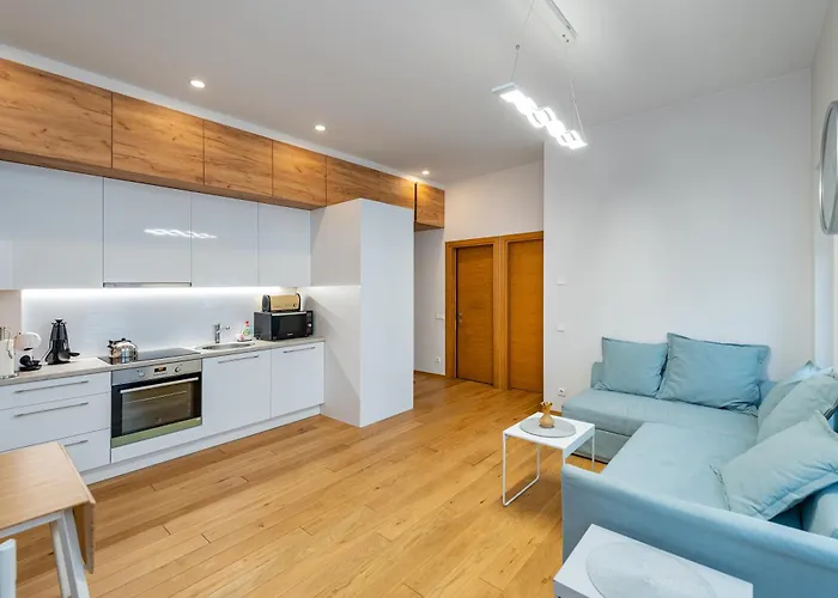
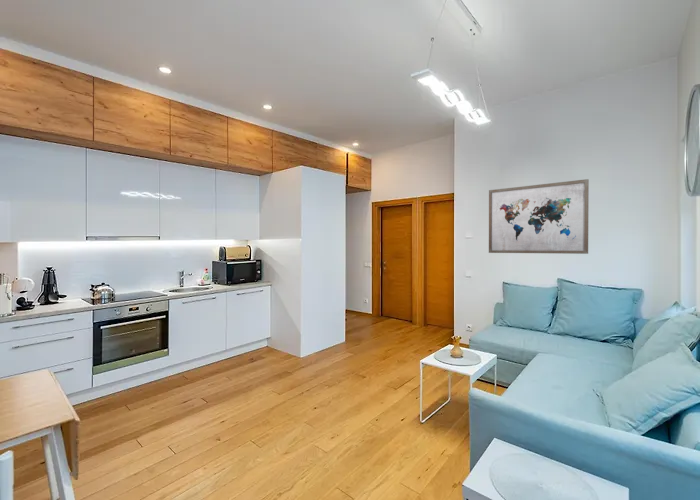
+ wall art (534, 219)
